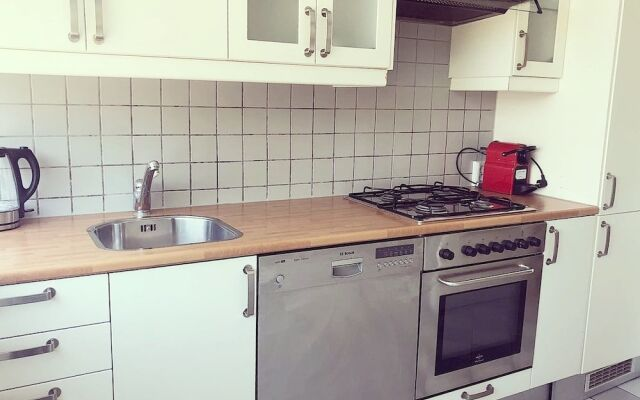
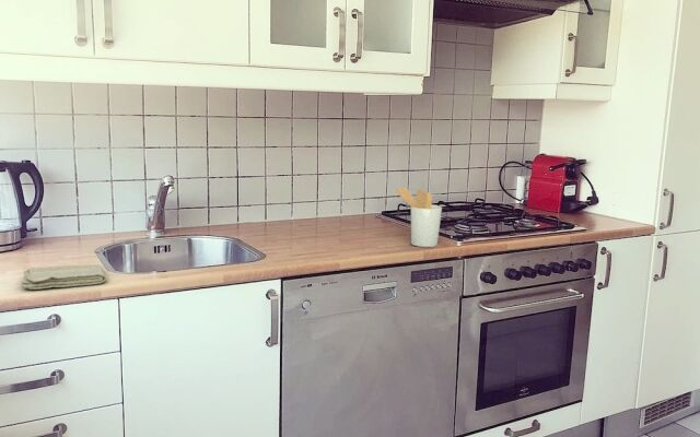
+ utensil holder (417, 215)
+ washcloth (65, 274)
